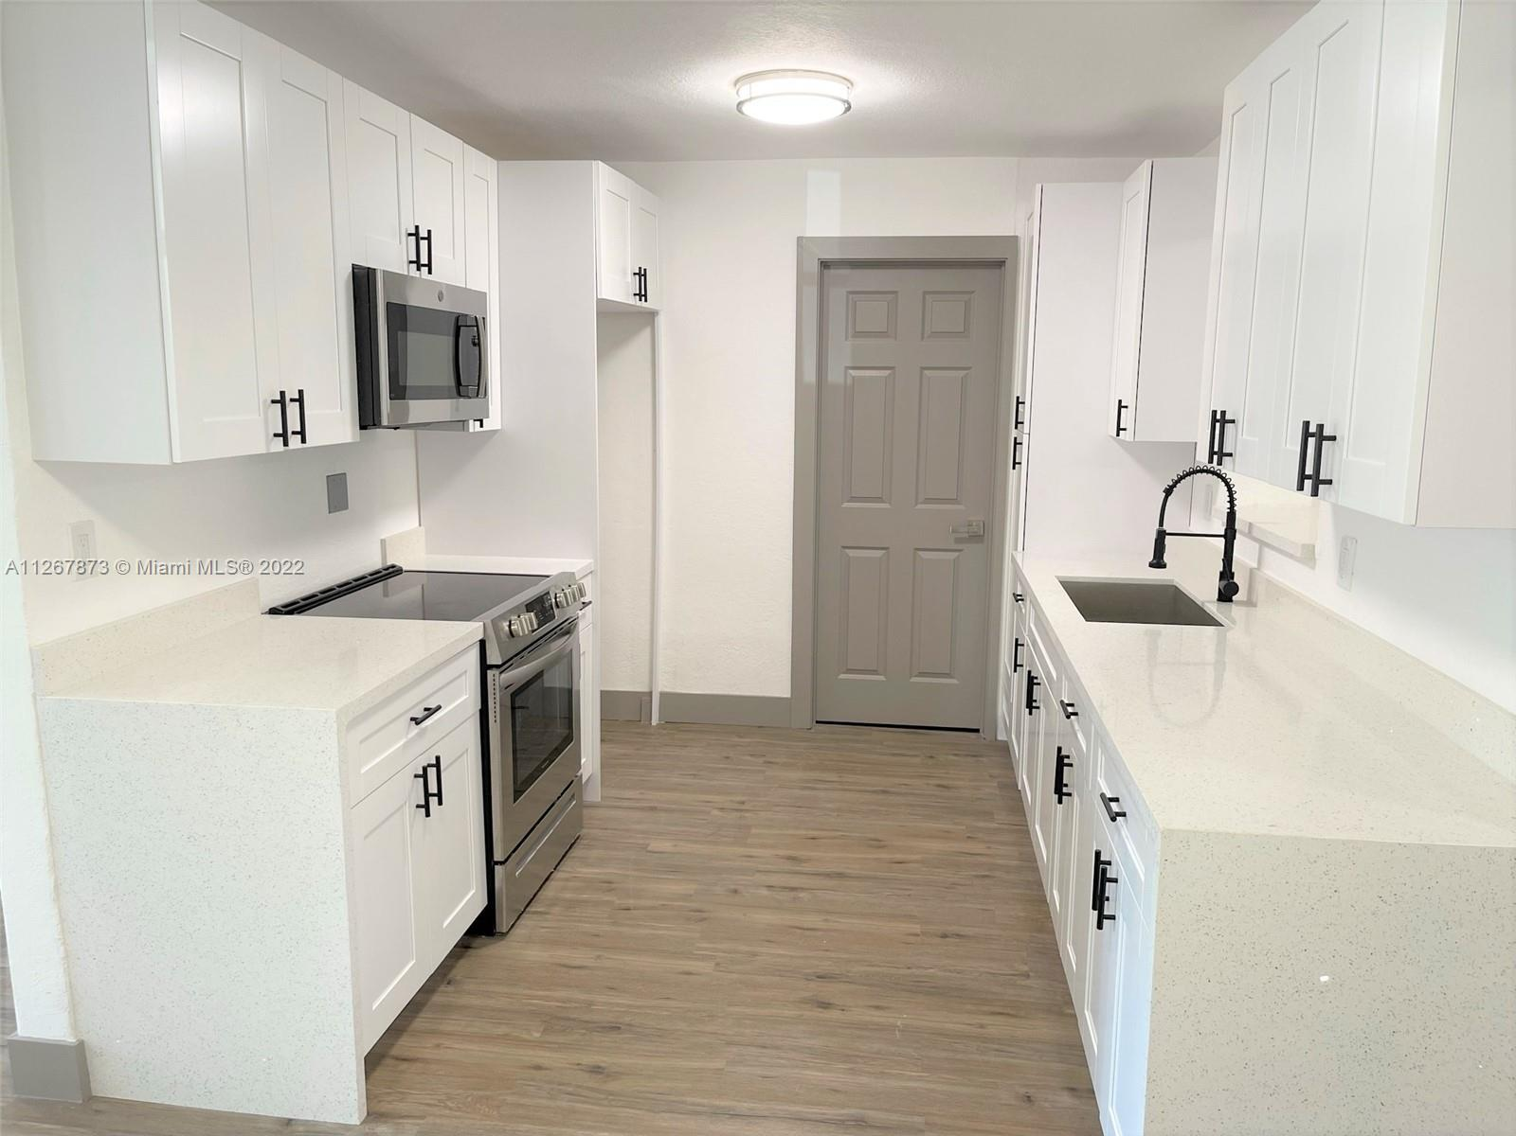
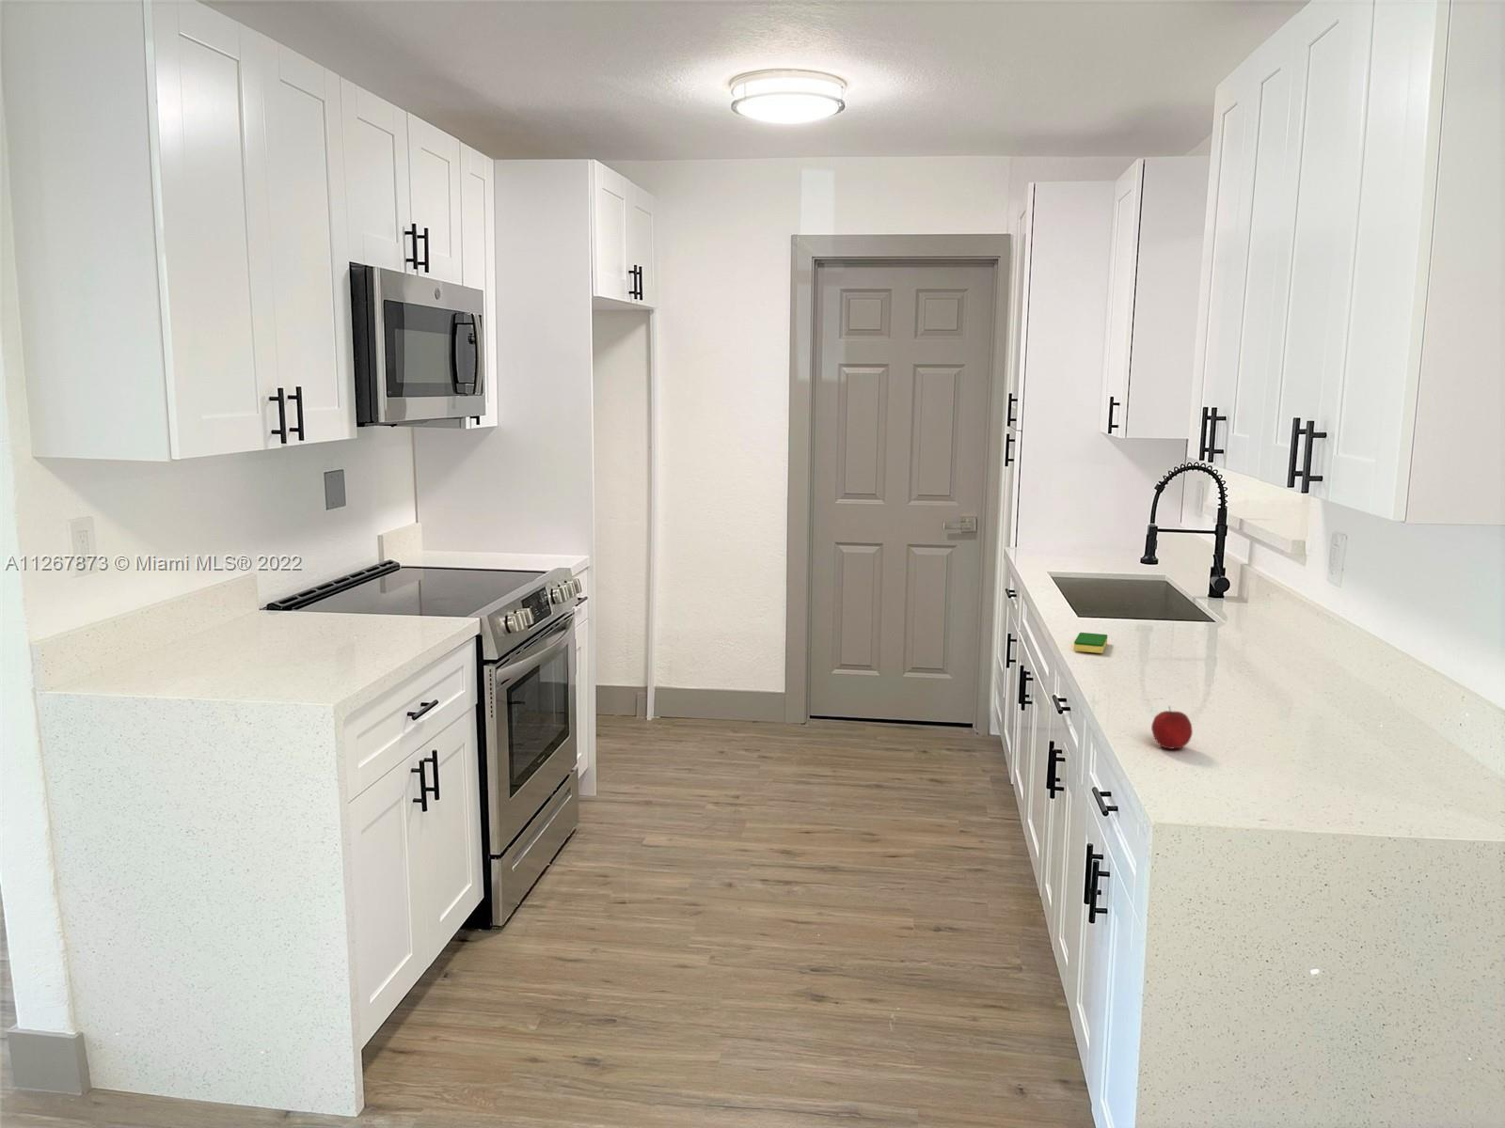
+ dish sponge (1090, 642)
+ apple (1171, 725)
